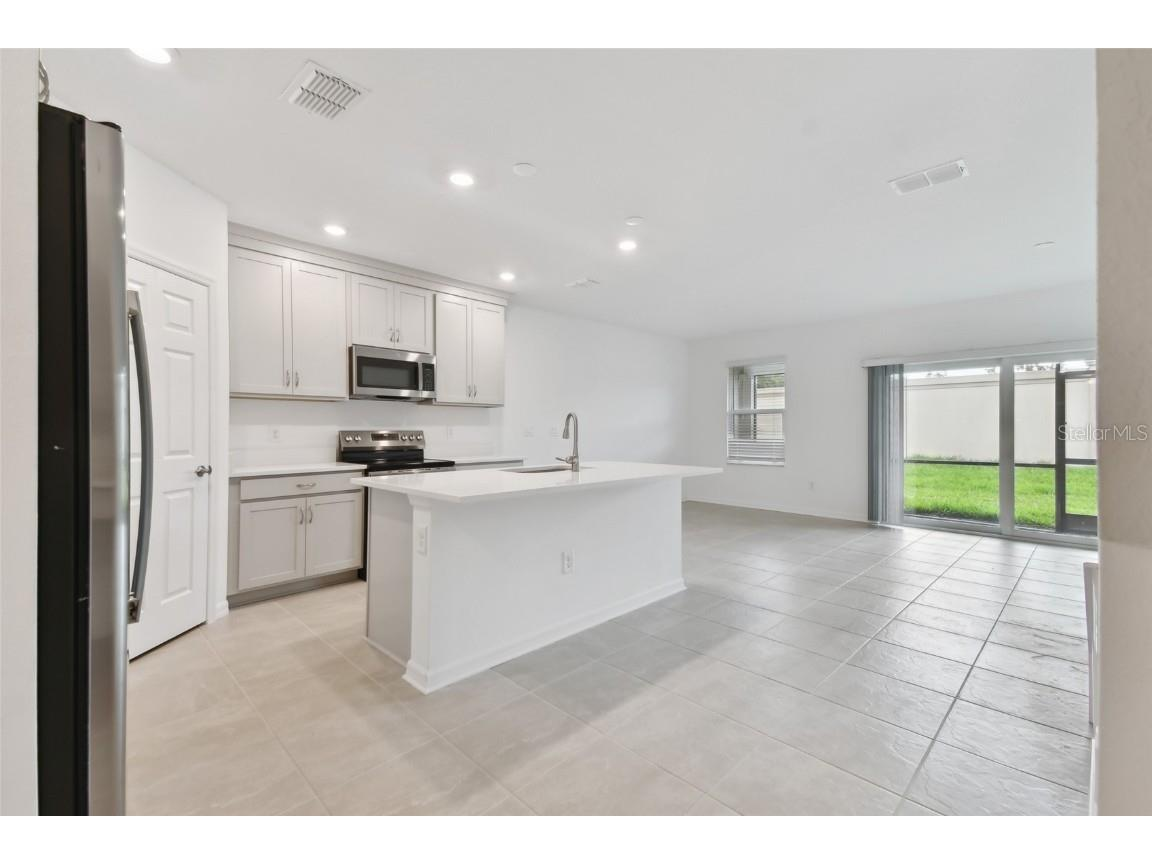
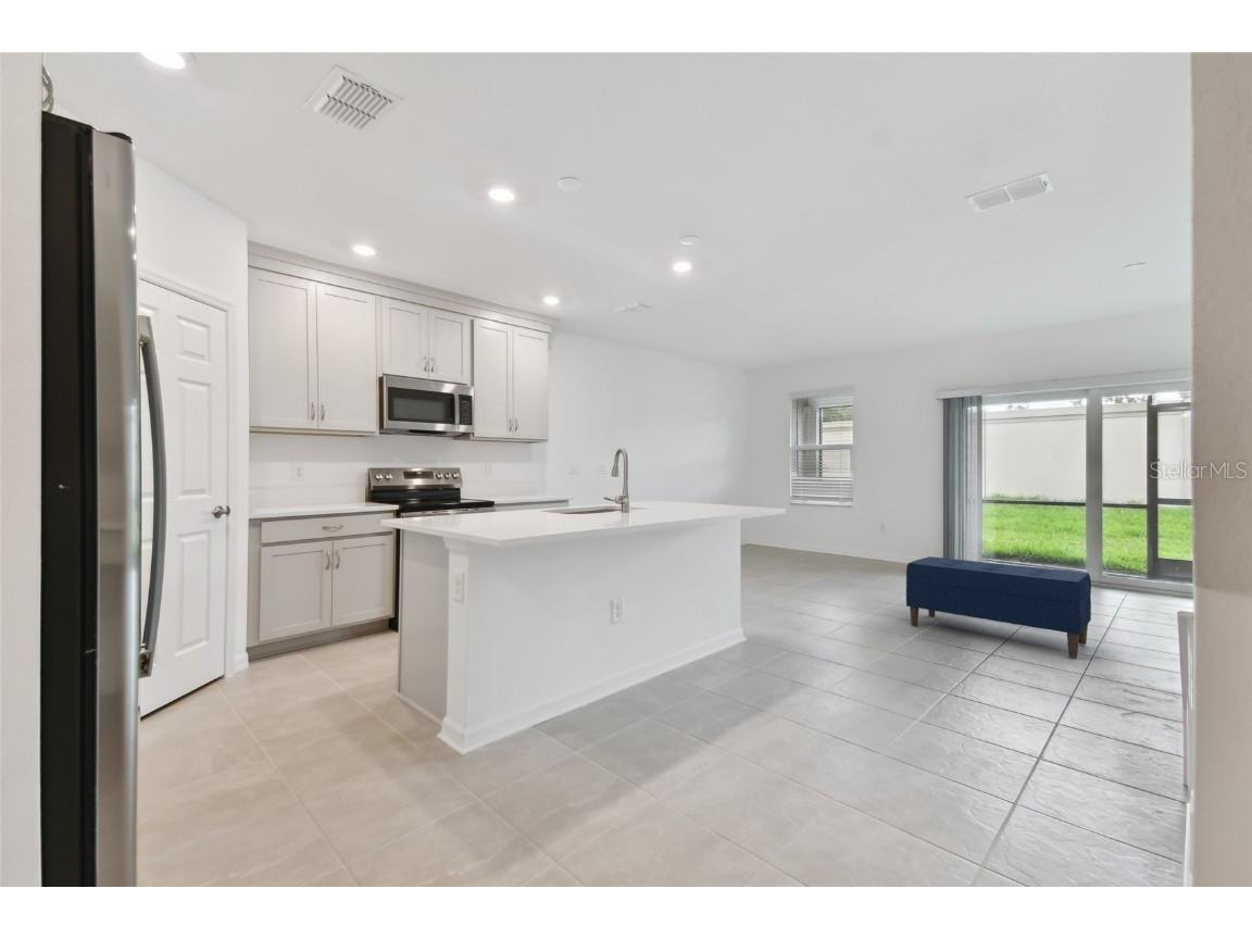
+ bench (993, 601)
